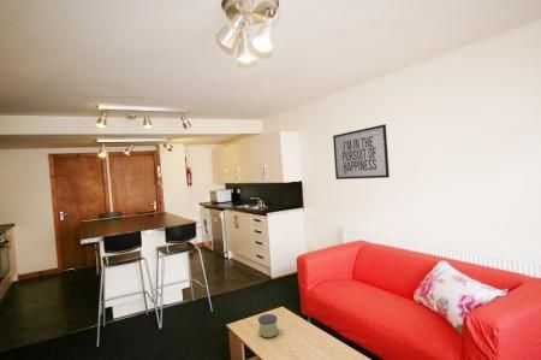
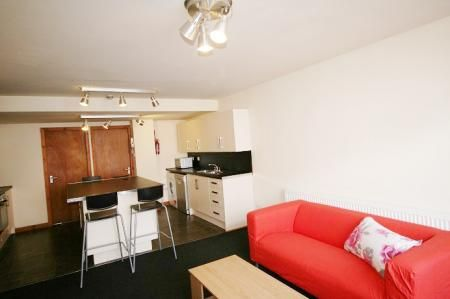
- candle (268, 325)
- mirror (358, 154)
